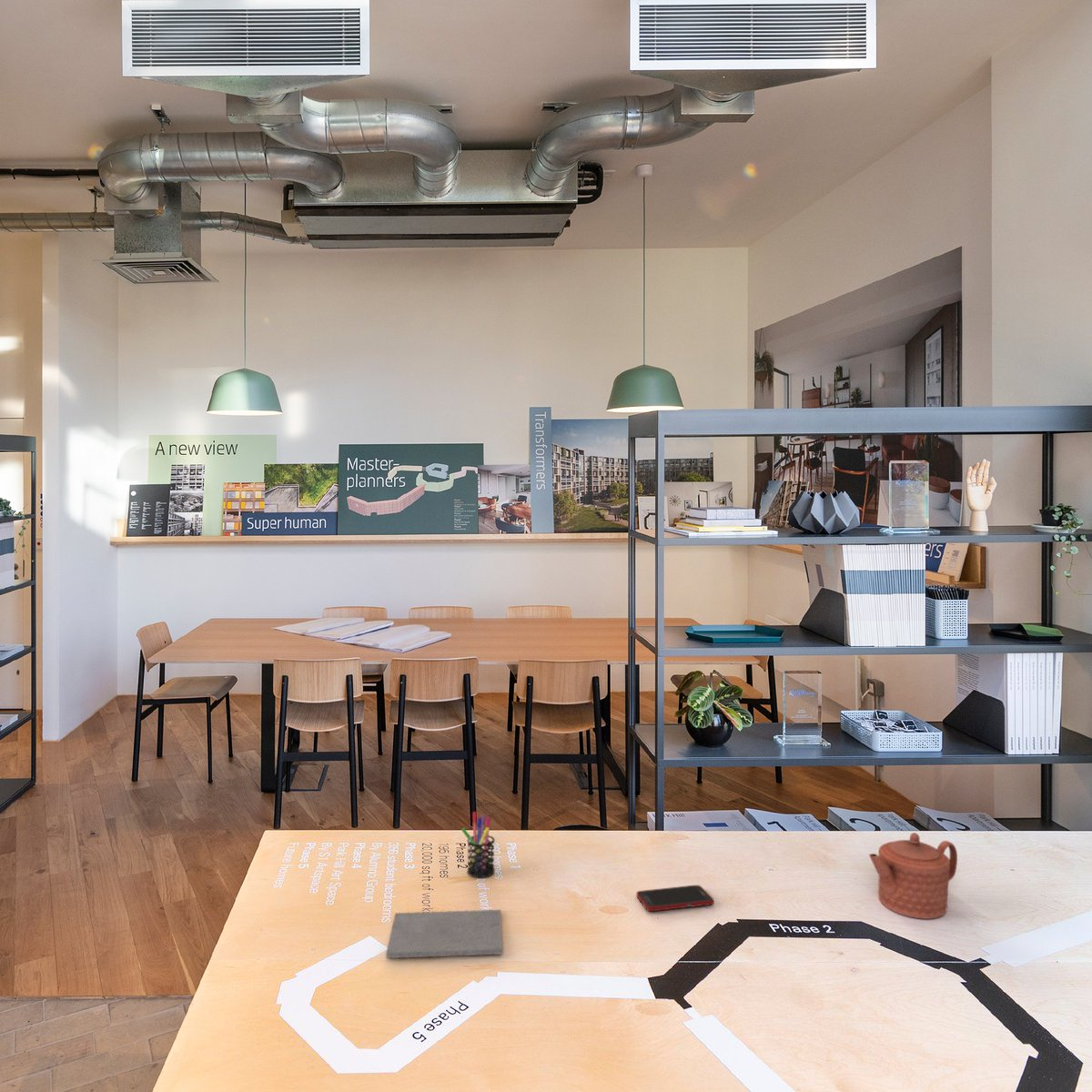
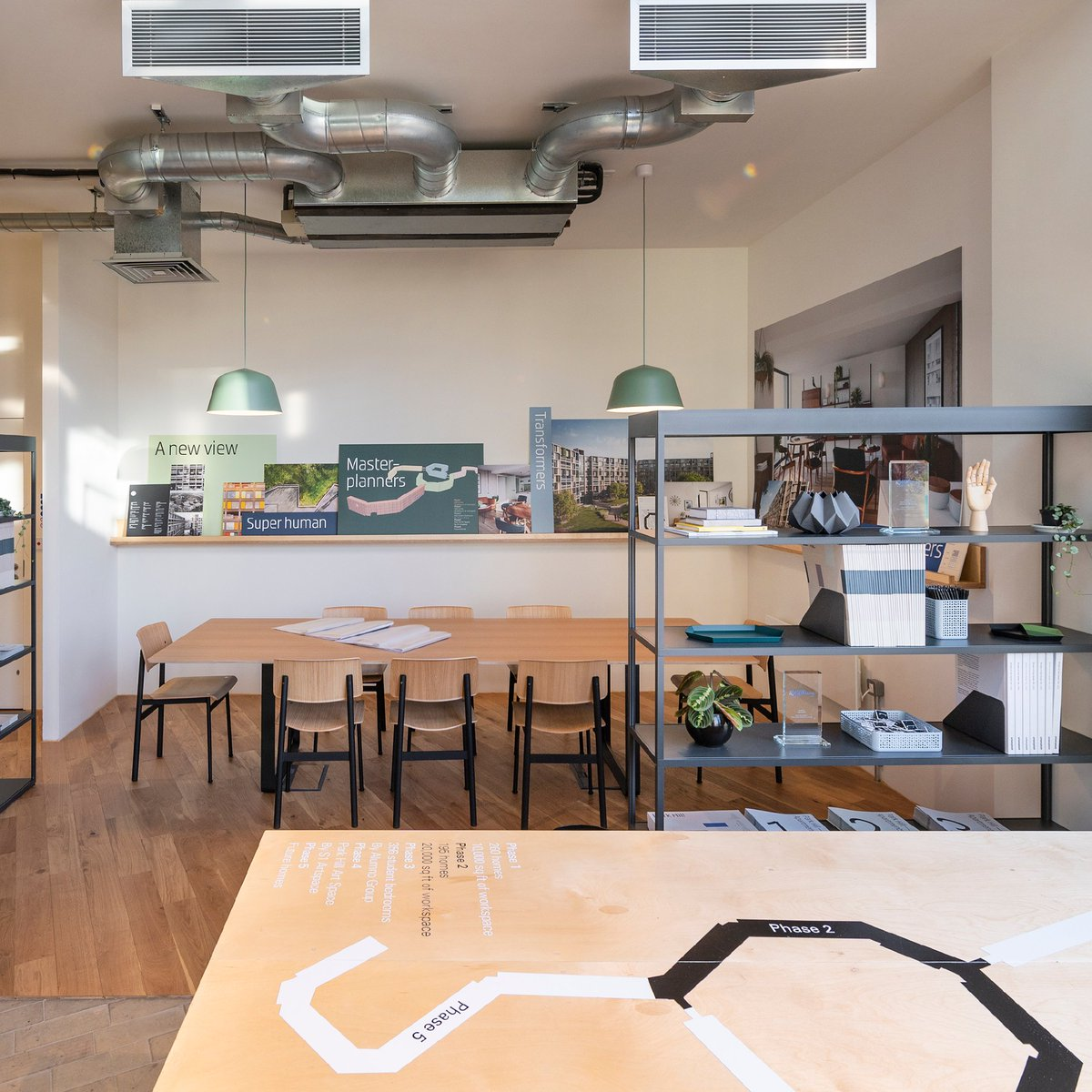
- notepad (446, 932)
- pen holder (477, 844)
- cell phone (674, 897)
- teapot (913, 868)
